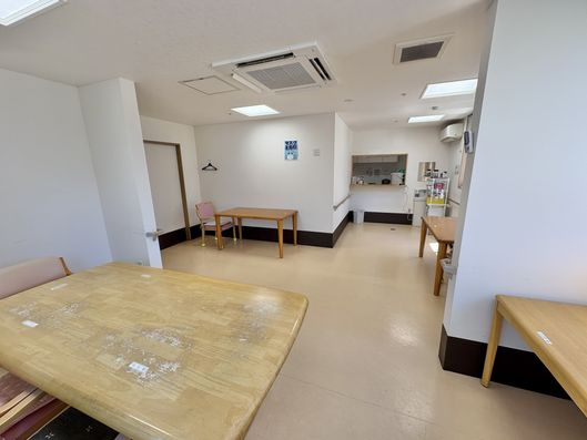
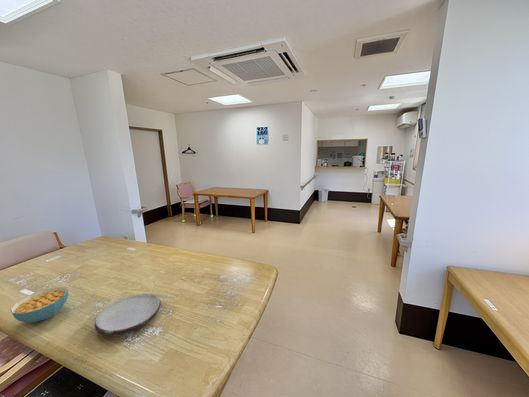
+ cereal bowl (43, 307)
+ plate (130, 312)
